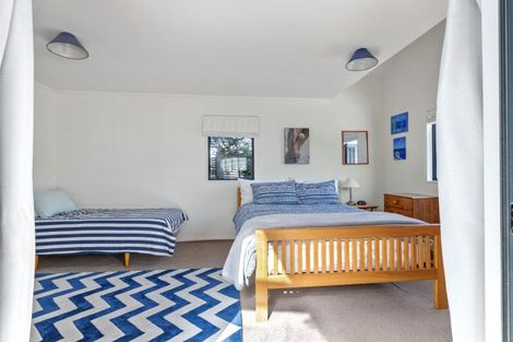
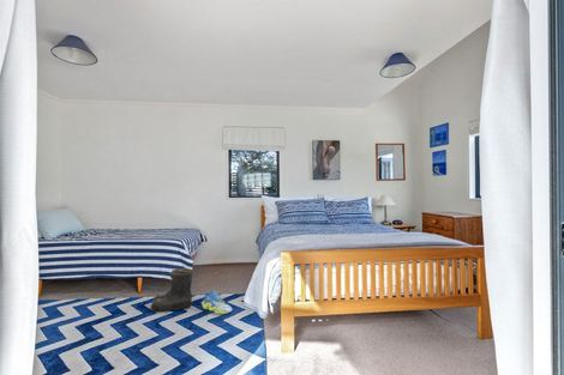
+ sneaker (216, 301)
+ boots (172, 288)
